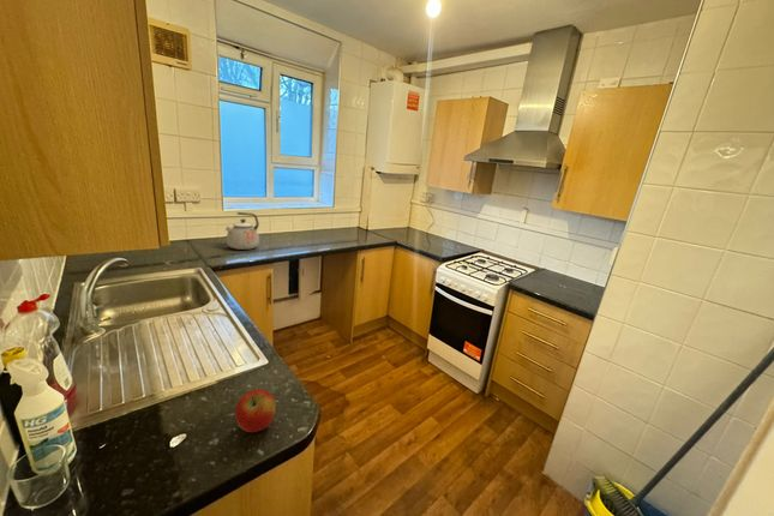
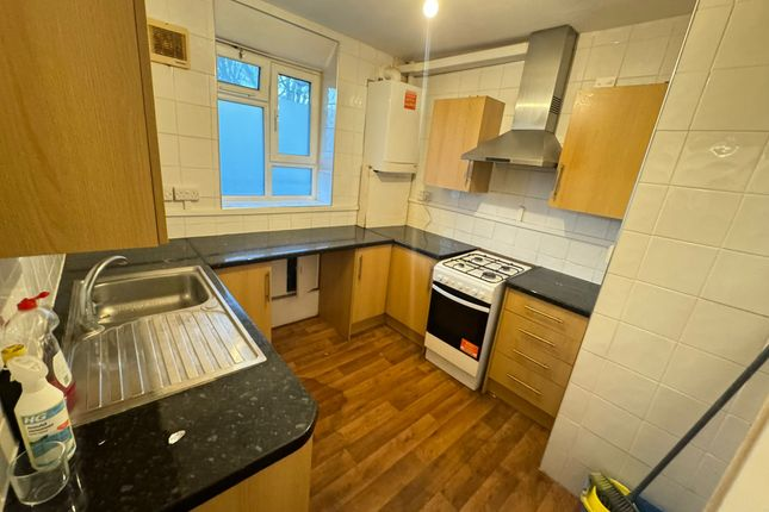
- kettle (242, 229)
- apple (256, 408)
